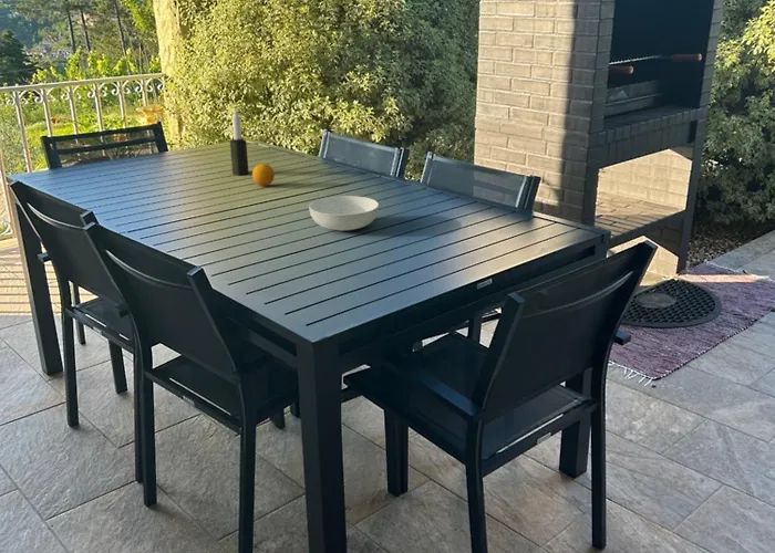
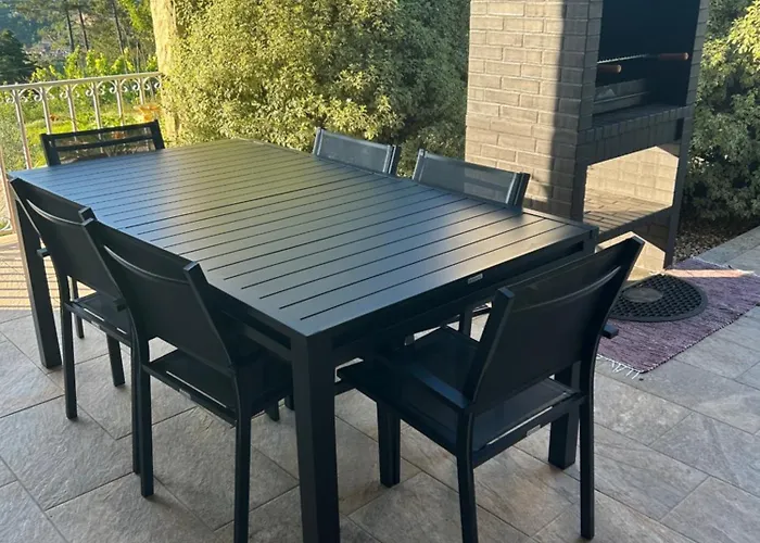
- serving bowl (344, 215)
- candle (238, 140)
- fruit (262, 174)
